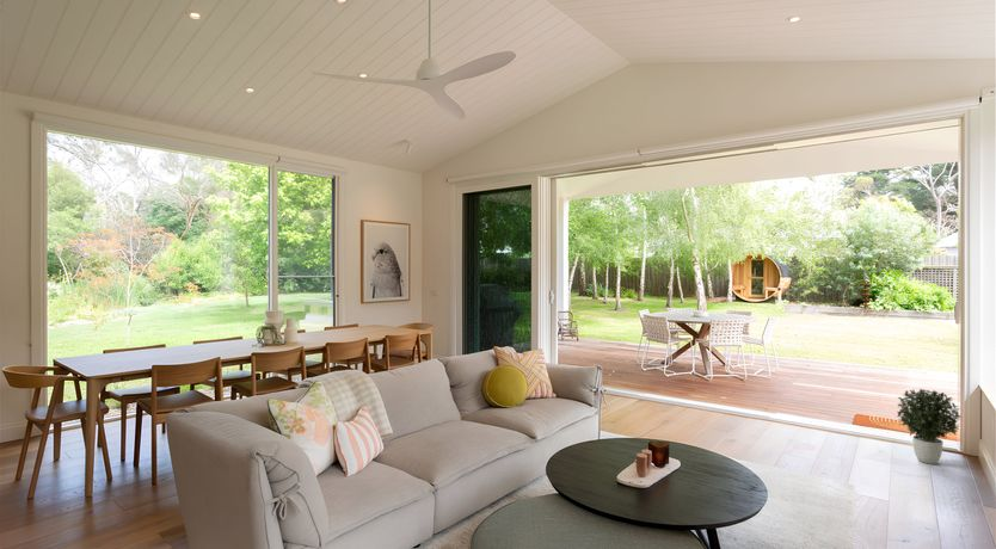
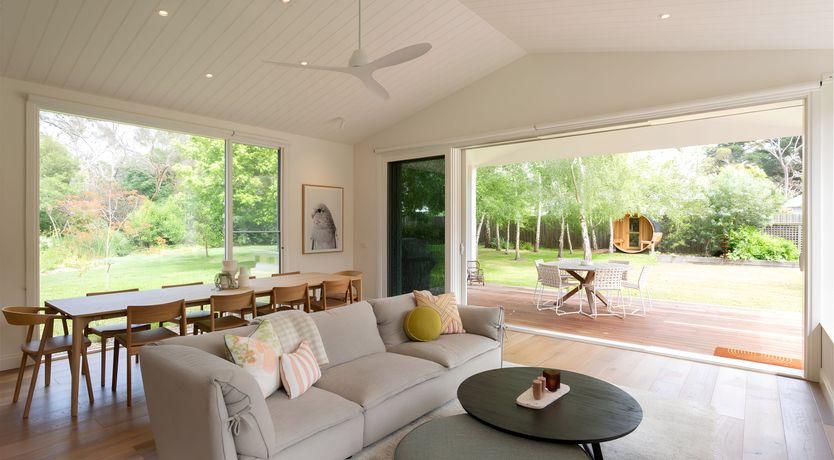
- potted plant (928, 425)
